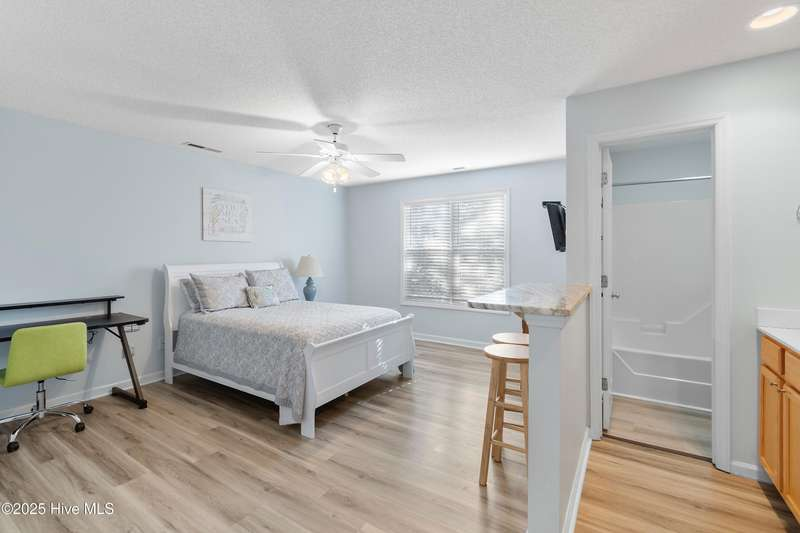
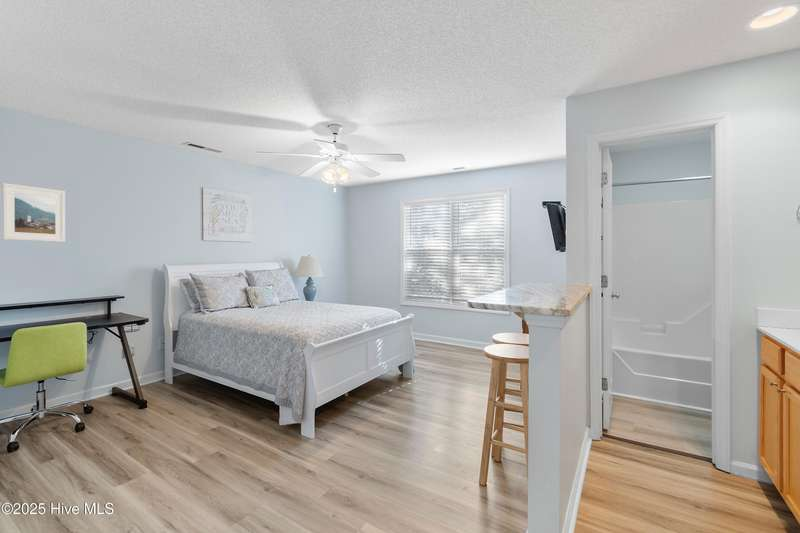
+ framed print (35, 214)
